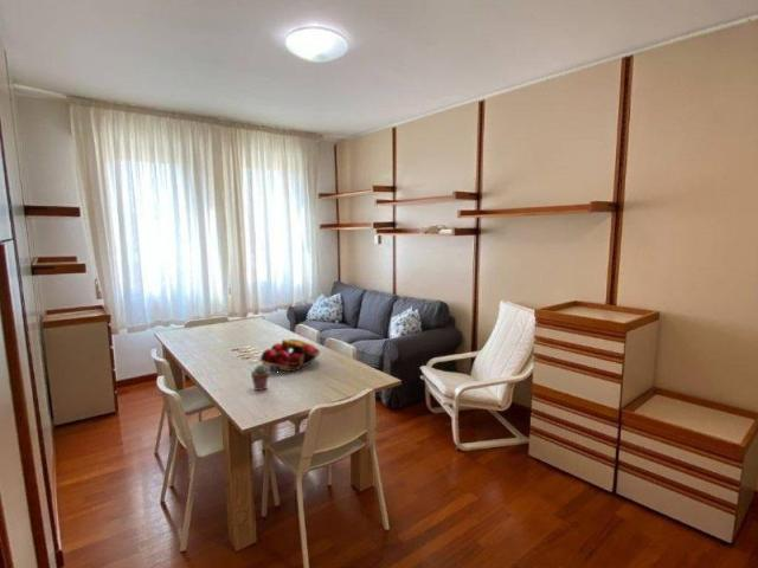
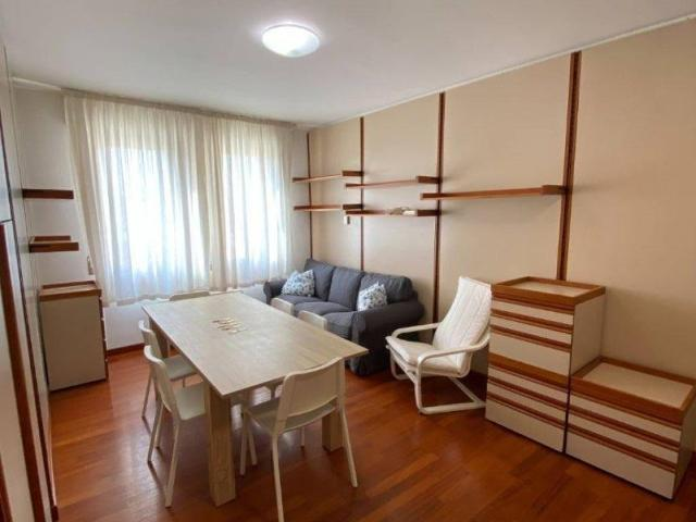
- fruit basket (290, 353)
- potted succulent (261, 376)
